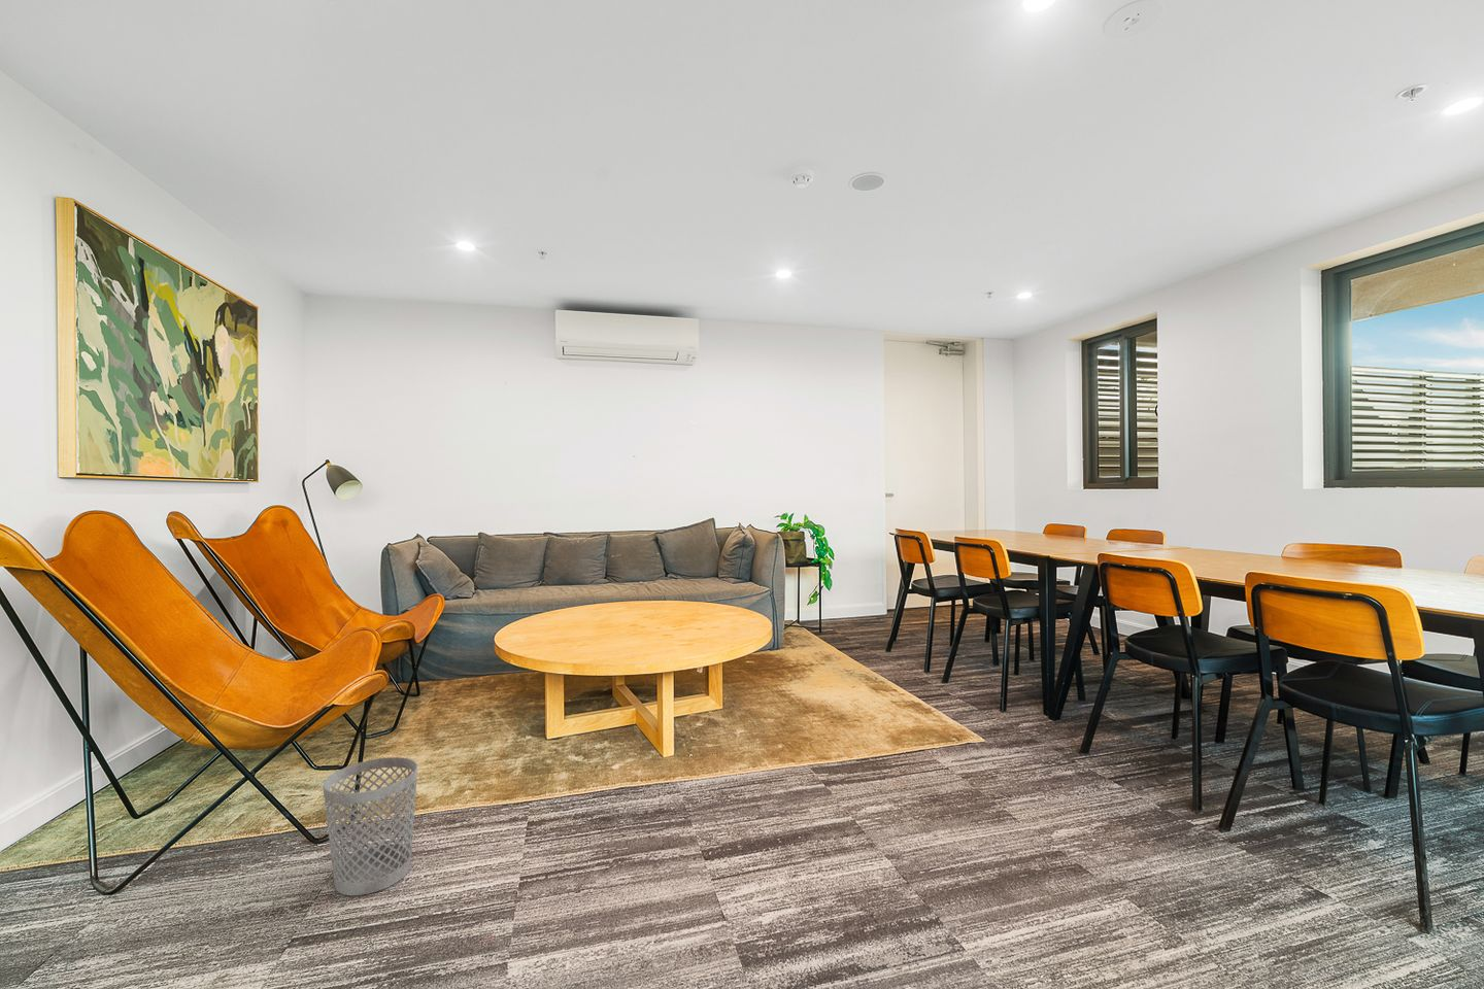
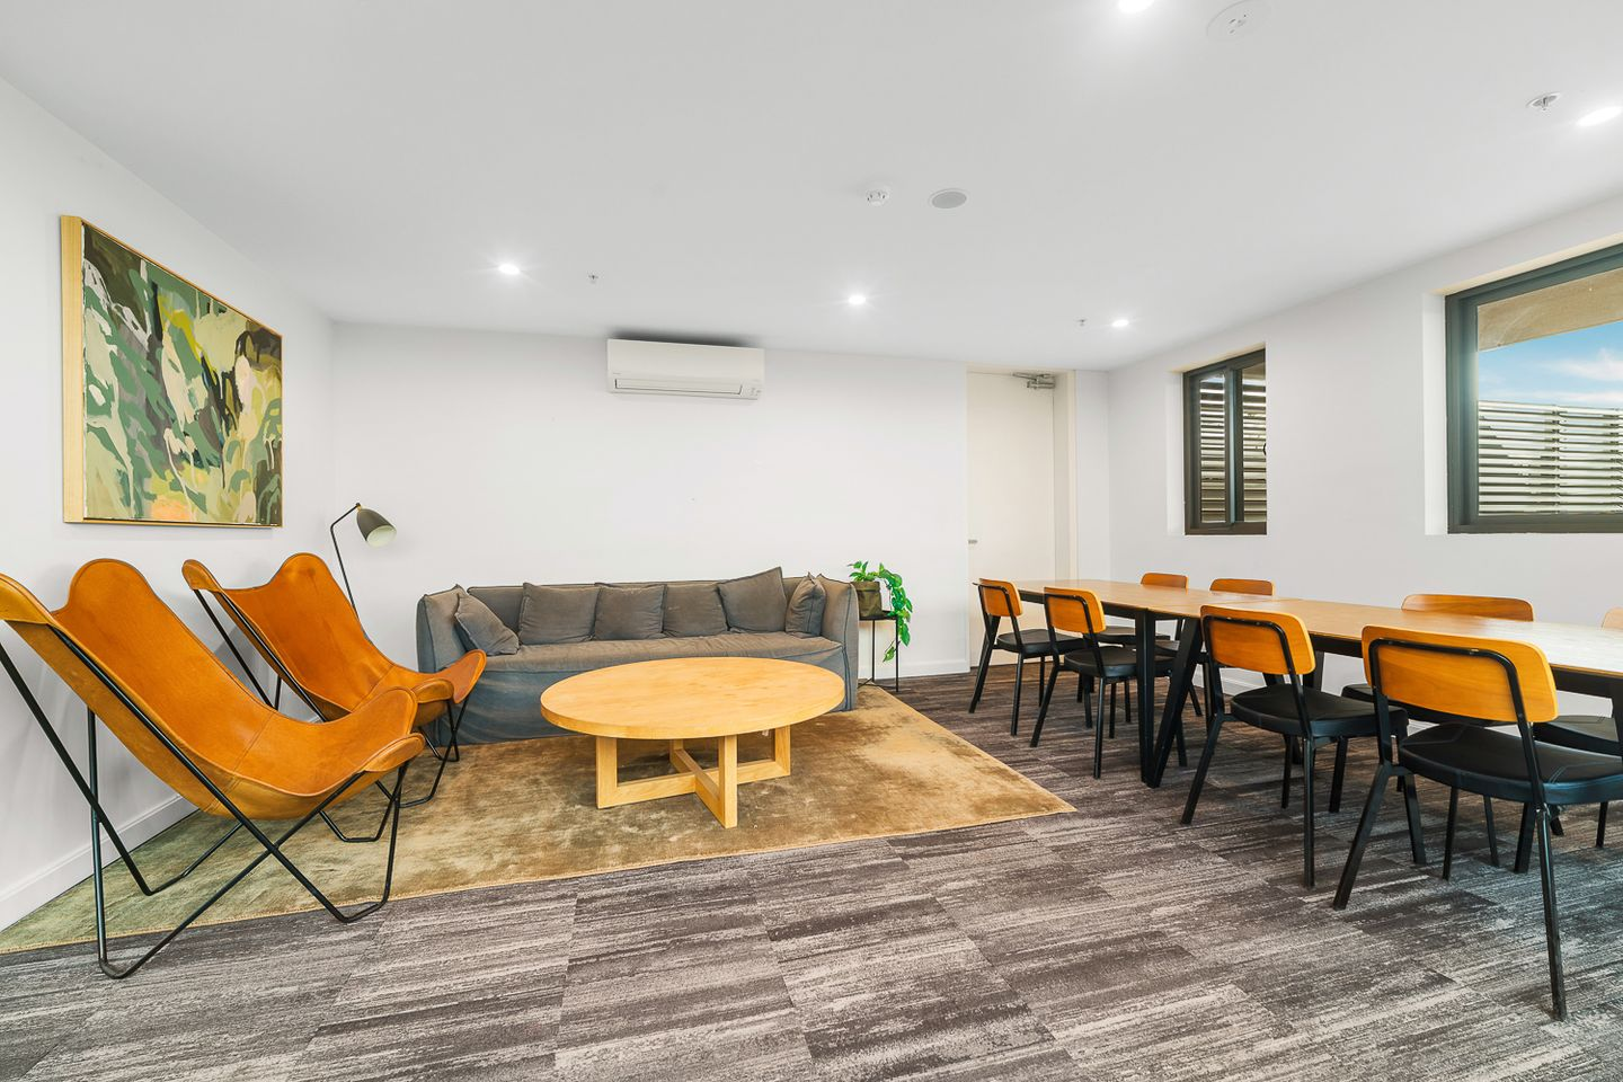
- wastebasket (372, 825)
